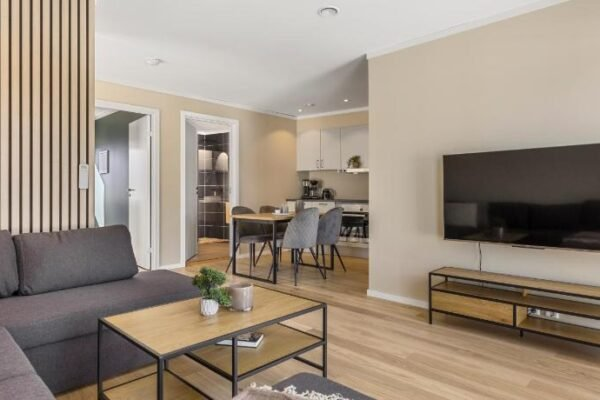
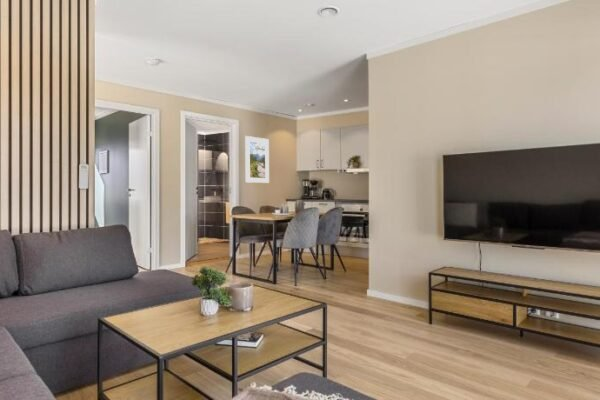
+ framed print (257, 160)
